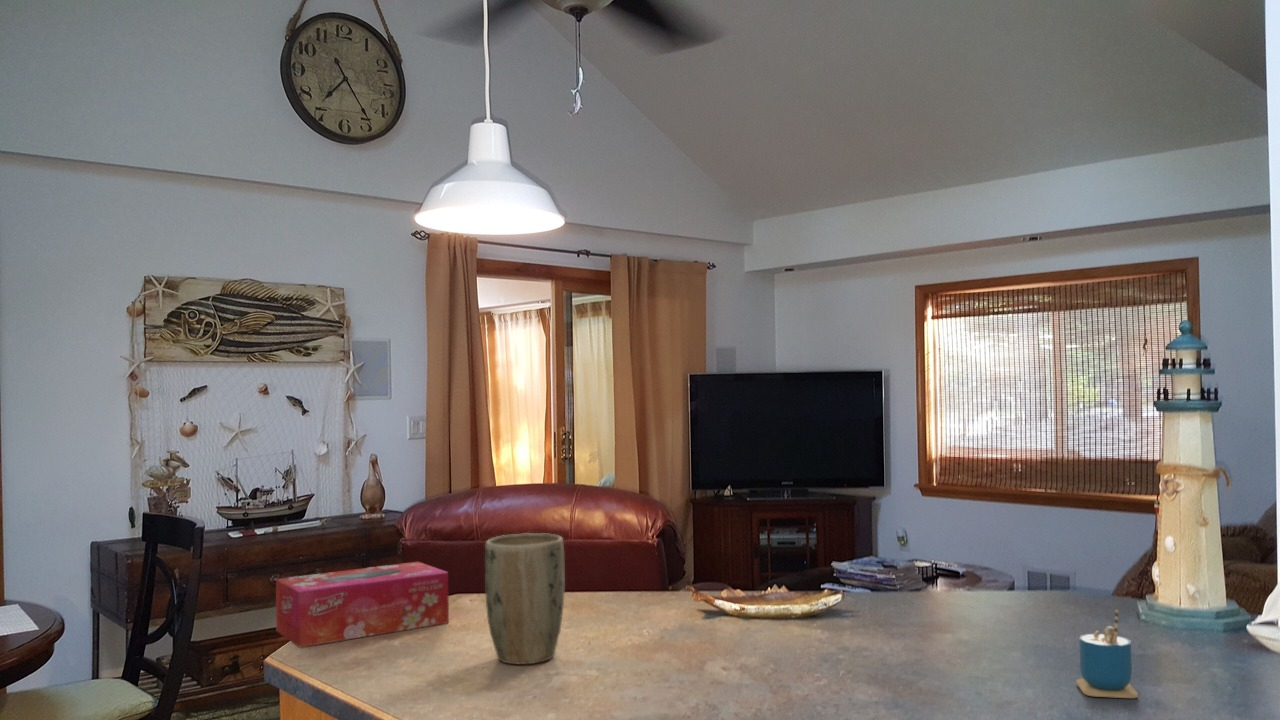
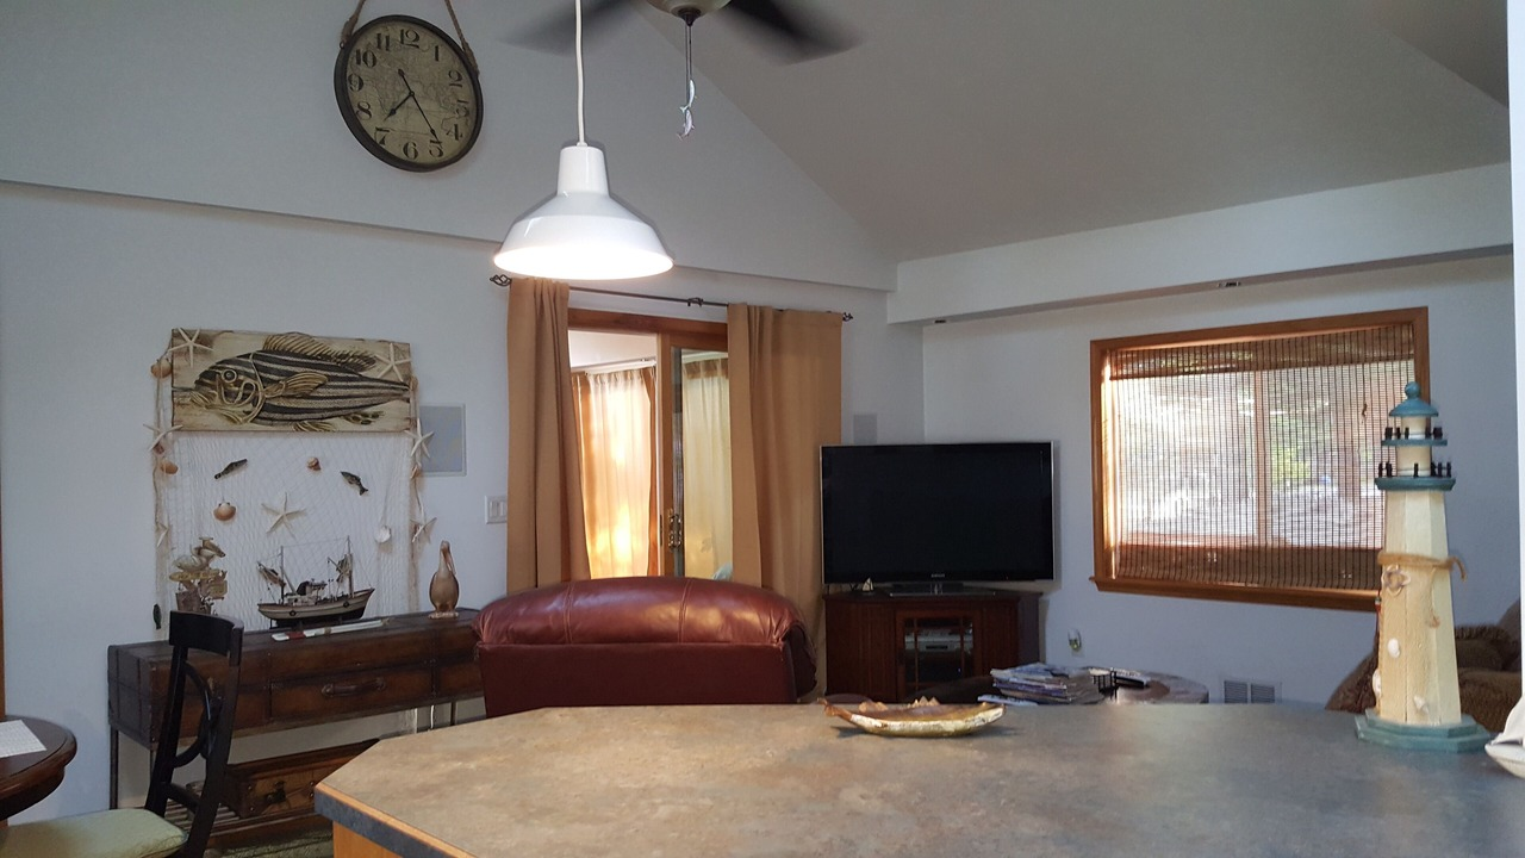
- plant pot (525, 597)
- cup (1105, 647)
- tissue box (363, 601)
